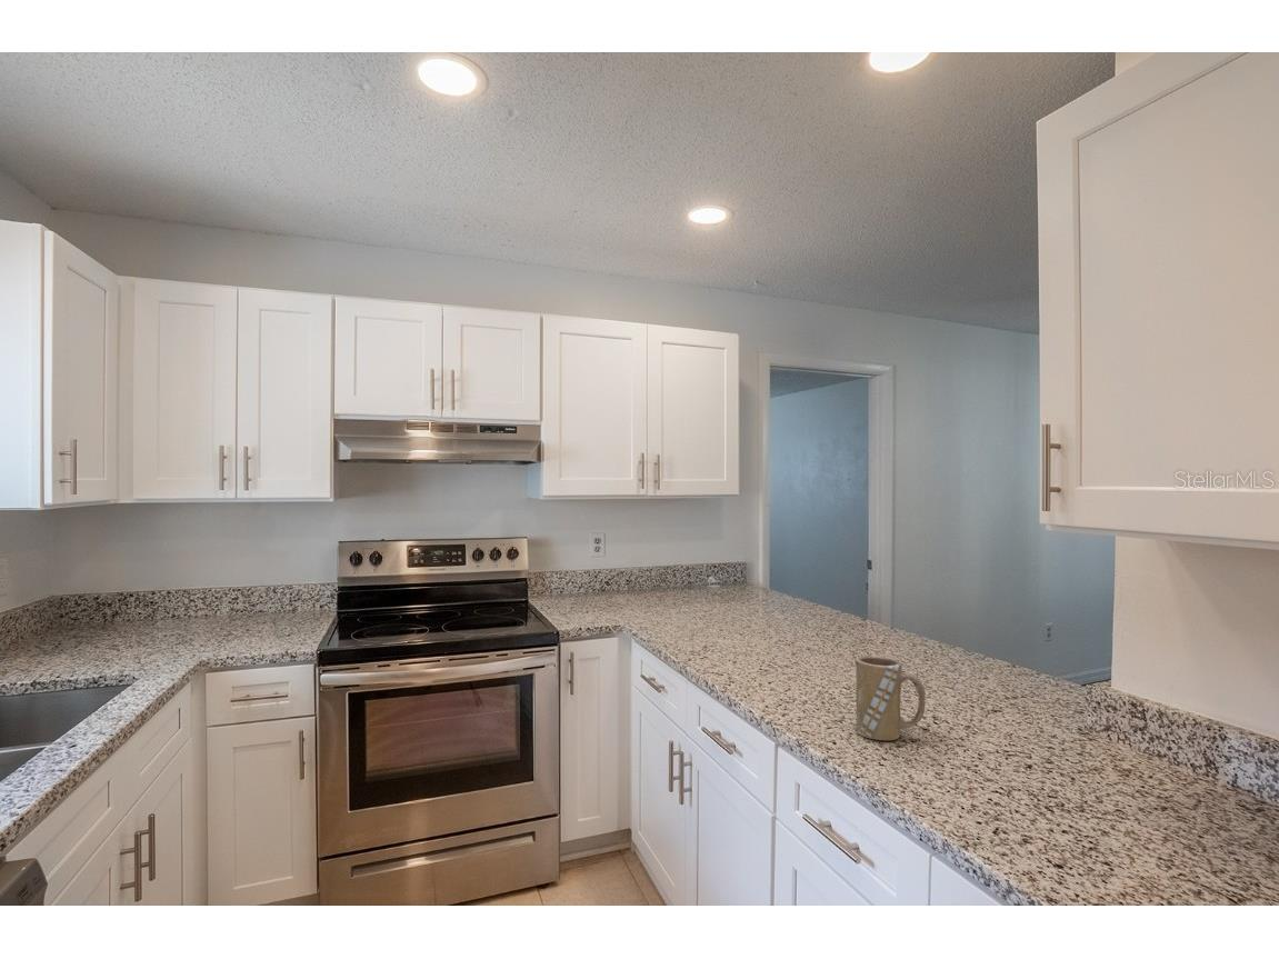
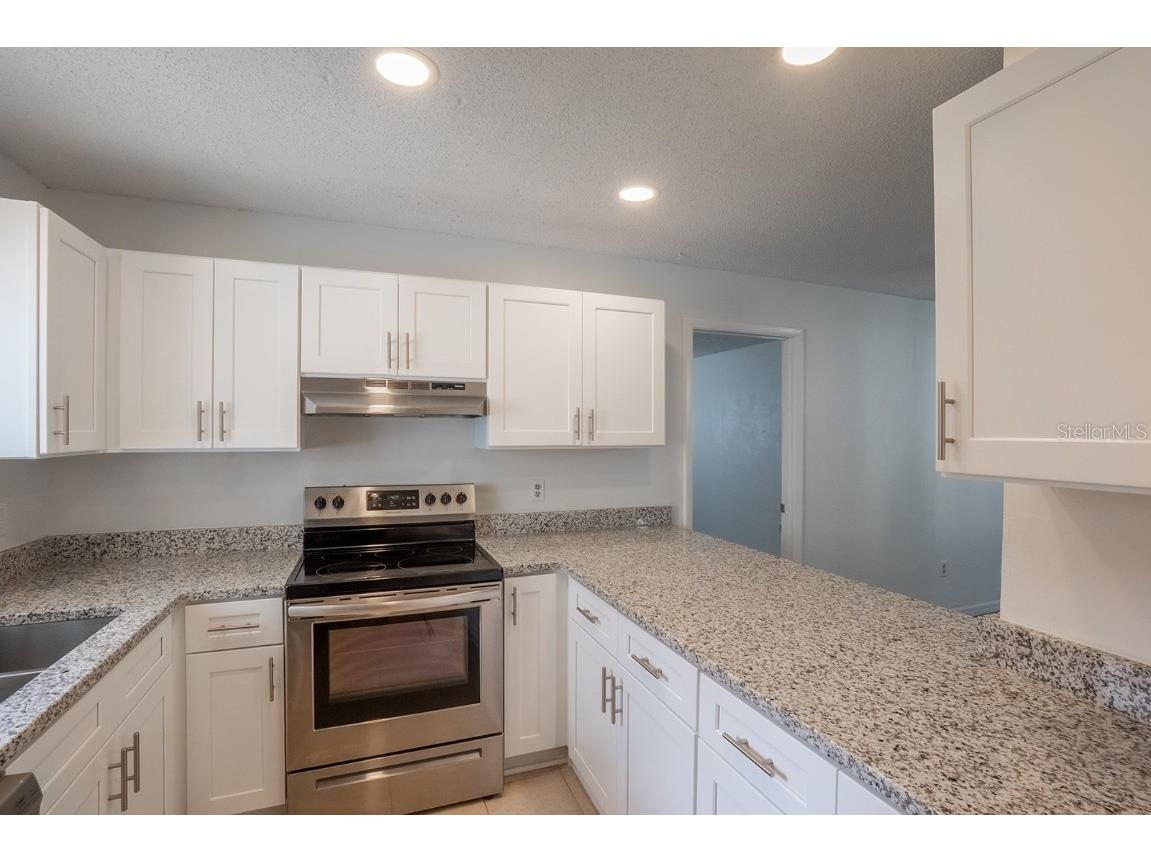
- mug (887, 695)
